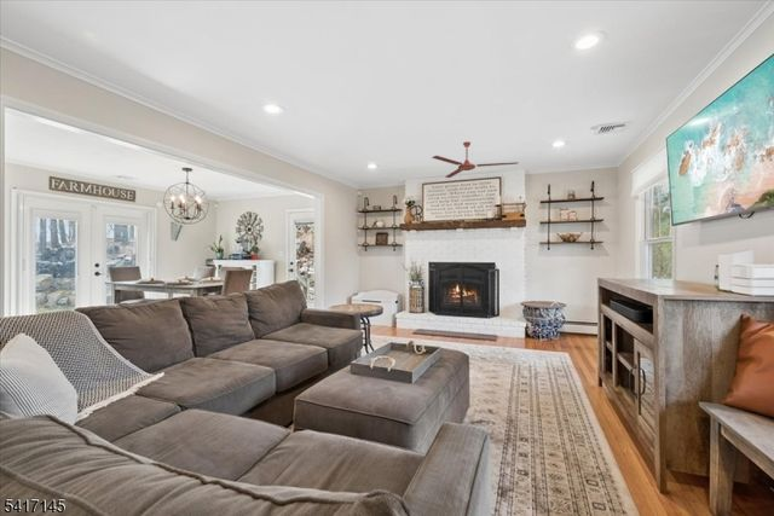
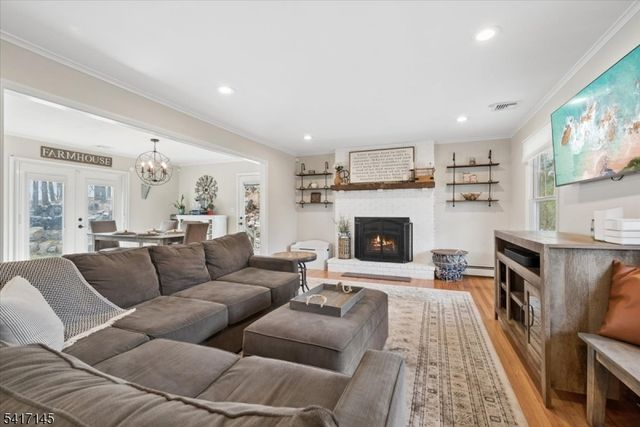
- ceiling fan (467, 156)
